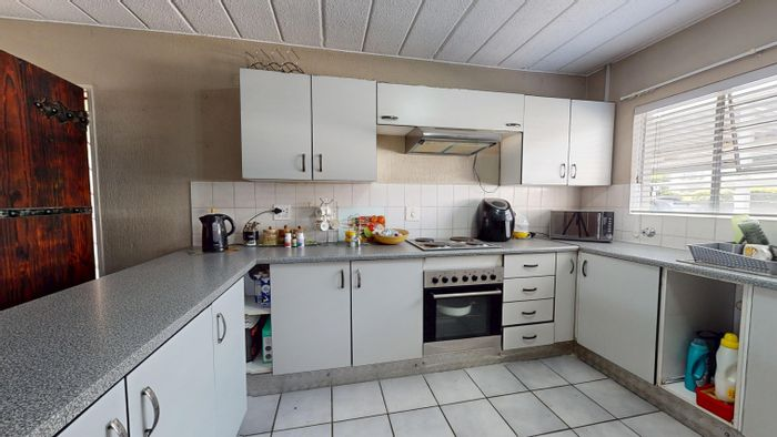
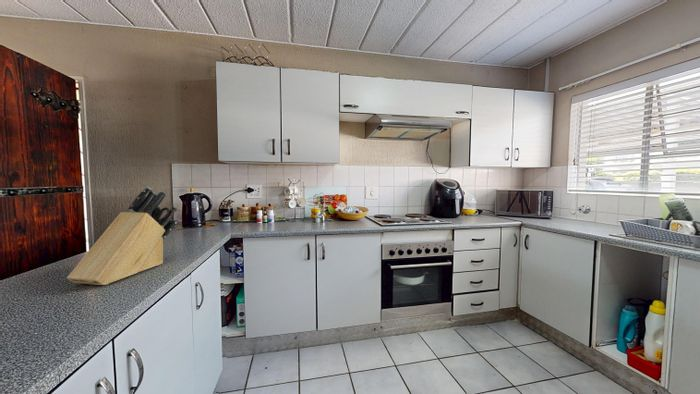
+ knife block (131, 229)
